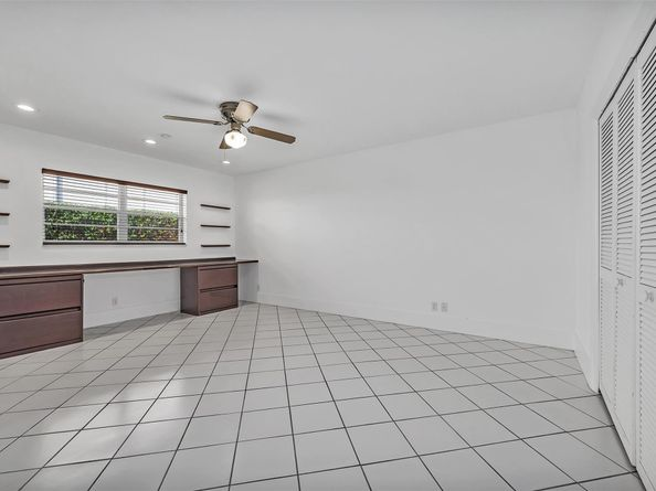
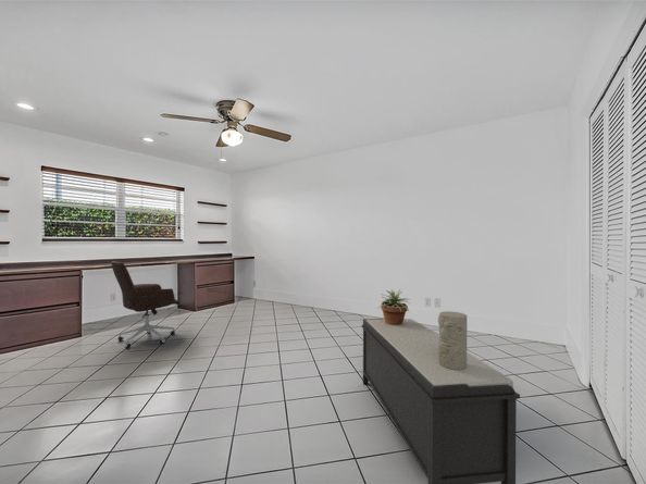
+ office chair (145, 300)
+ bench (417, 382)
+ decorative vase (451, 338)
+ potted plant (395, 306)
